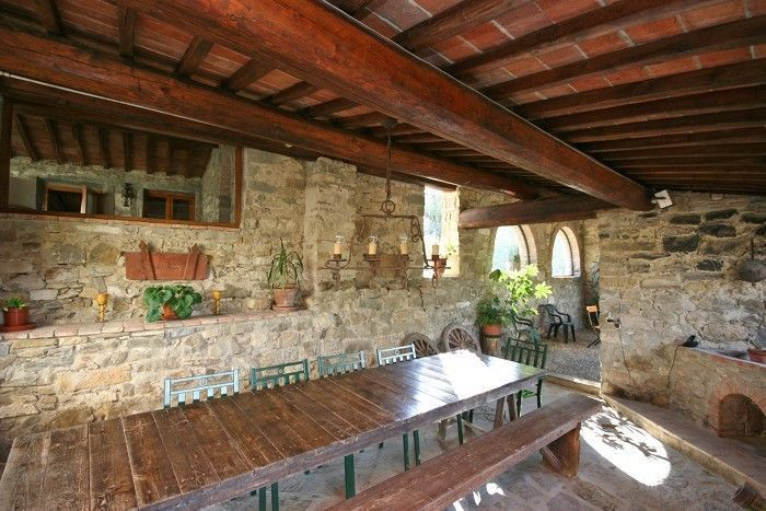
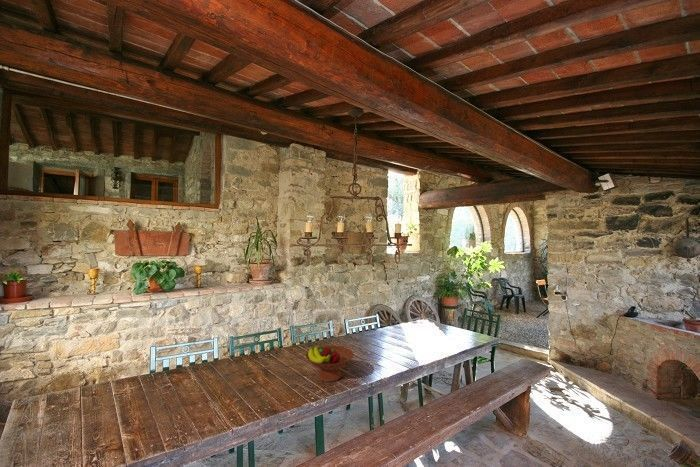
+ fruit bowl (329, 361)
